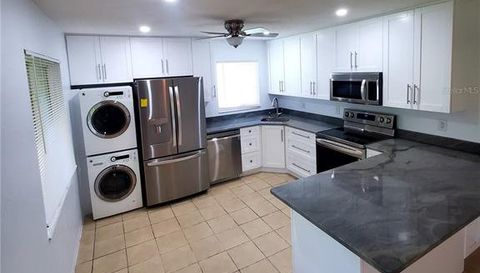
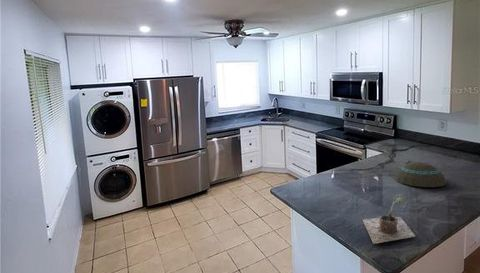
+ plant (388, 213)
+ bowl (419, 171)
